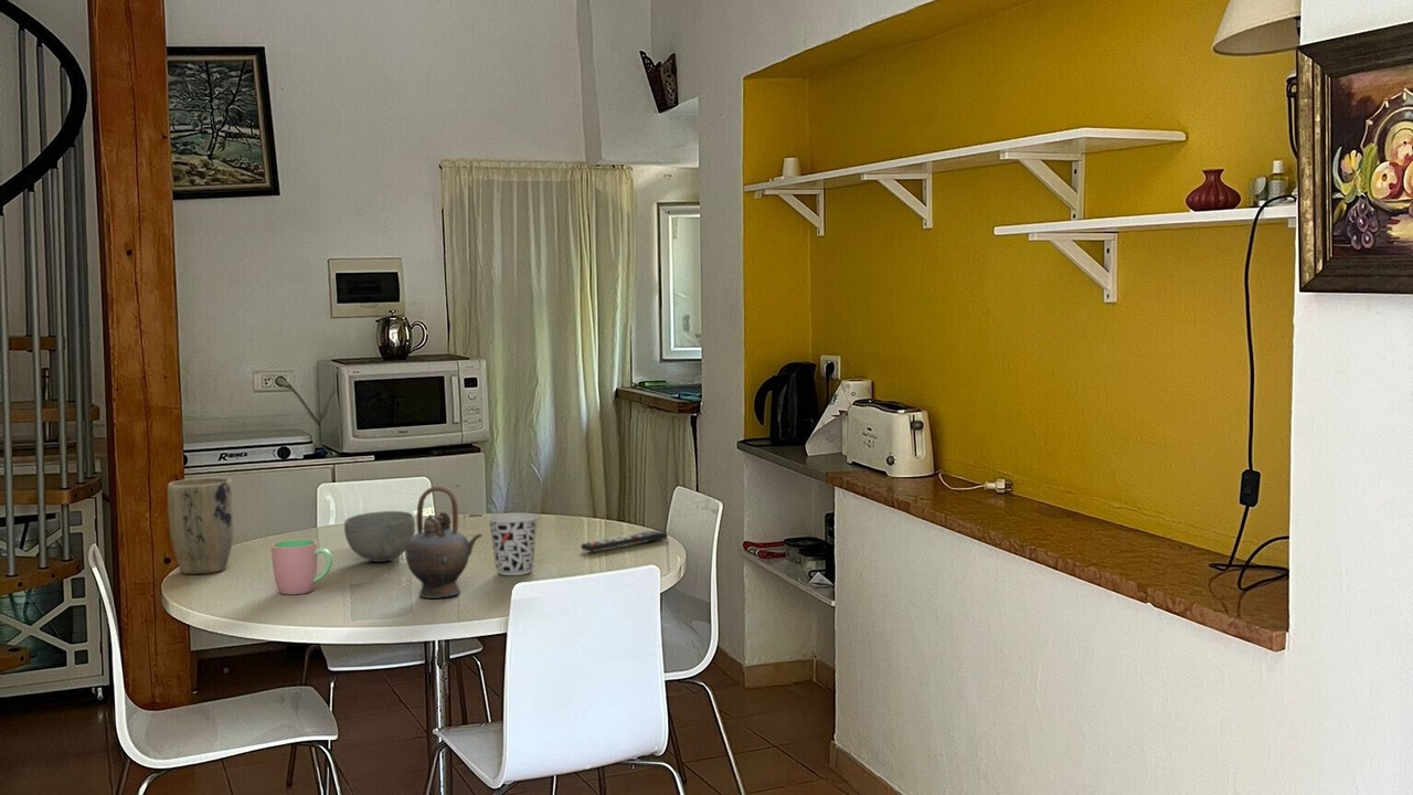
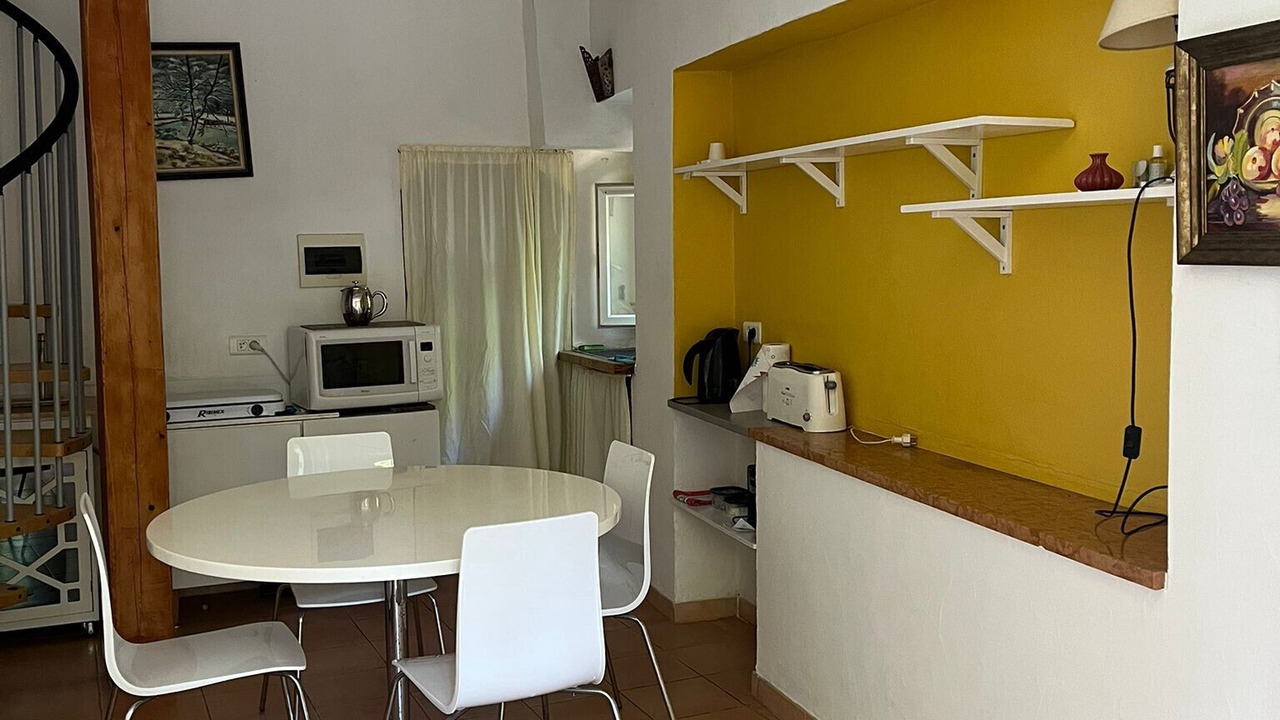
- plant pot (202, 526)
- remote control (625, 540)
- teapot (444, 541)
- cup (513, 544)
- bowl (380, 538)
- cup (302, 566)
